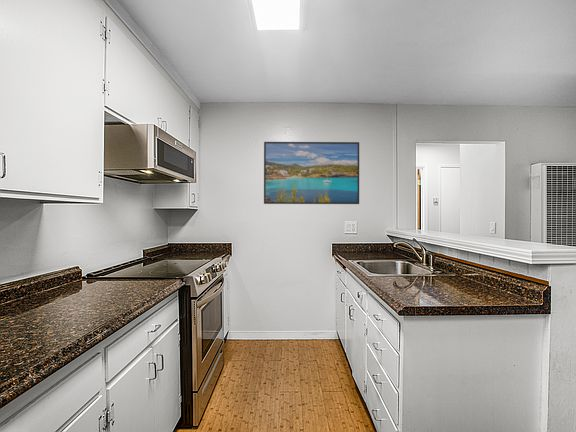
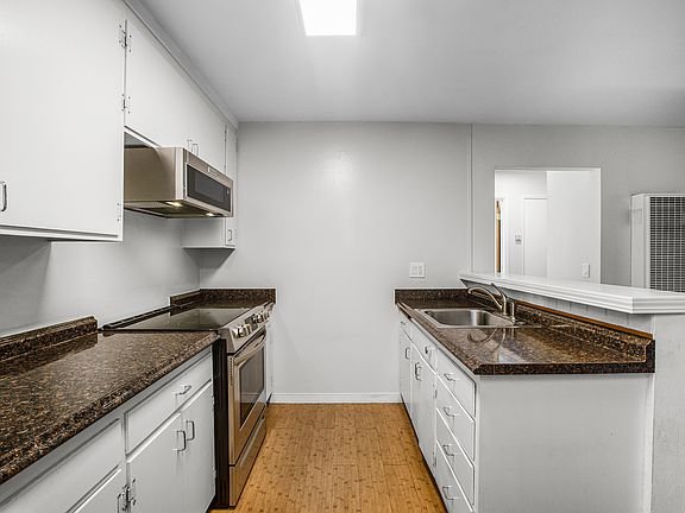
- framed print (311, 173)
